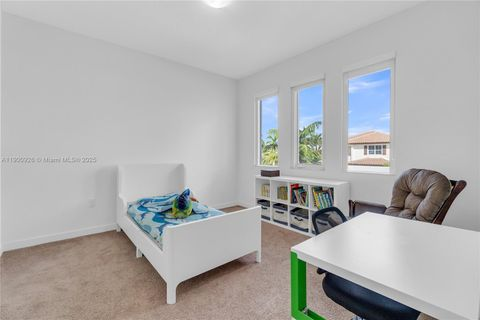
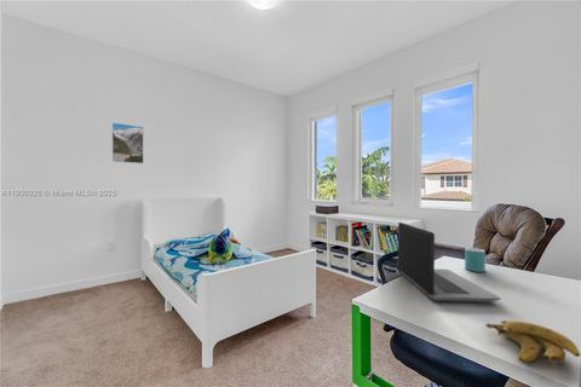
+ banana (525, 339)
+ mug (474, 259)
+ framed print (127, 143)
+ laptop computer (433, 255)
